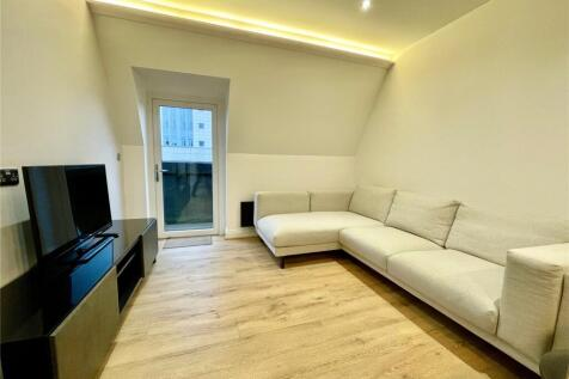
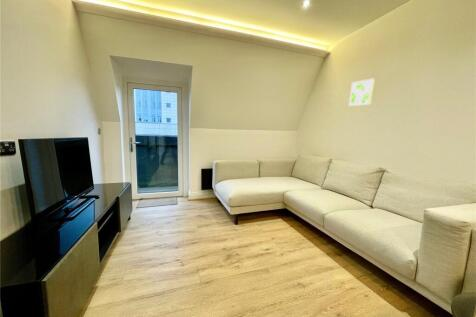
+ wall art (361, 93)
